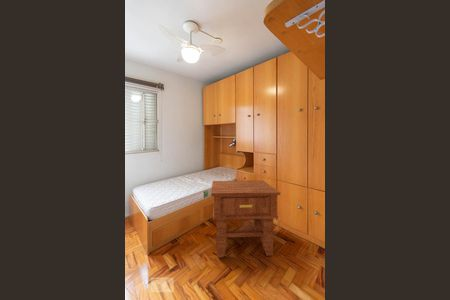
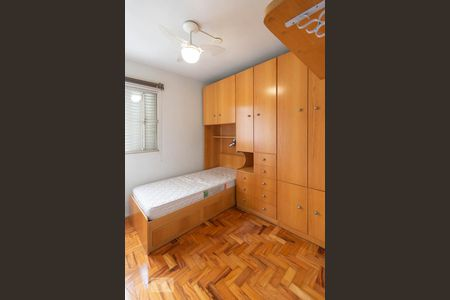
- side table (241, 214)
